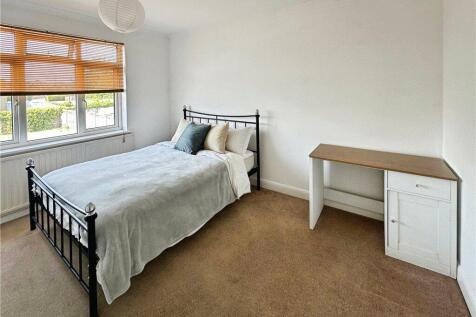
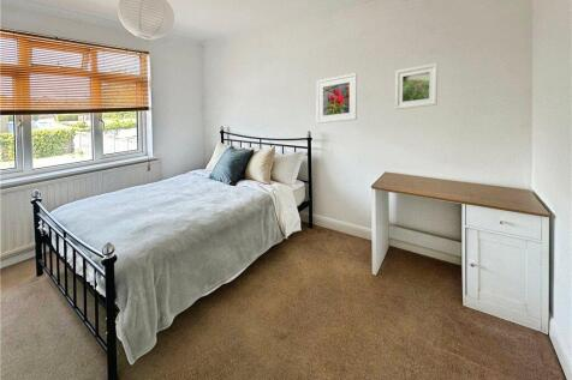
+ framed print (335, 99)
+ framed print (415, 86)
